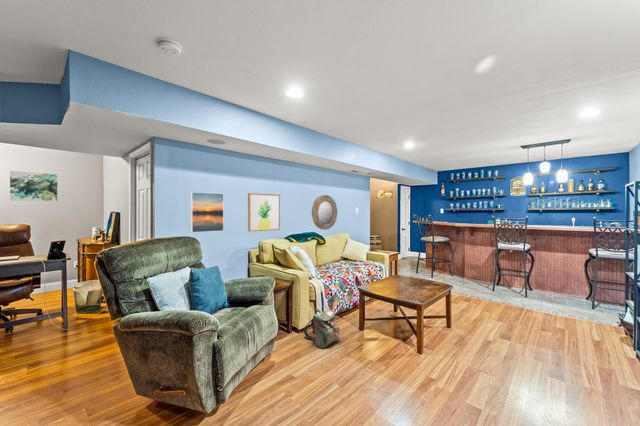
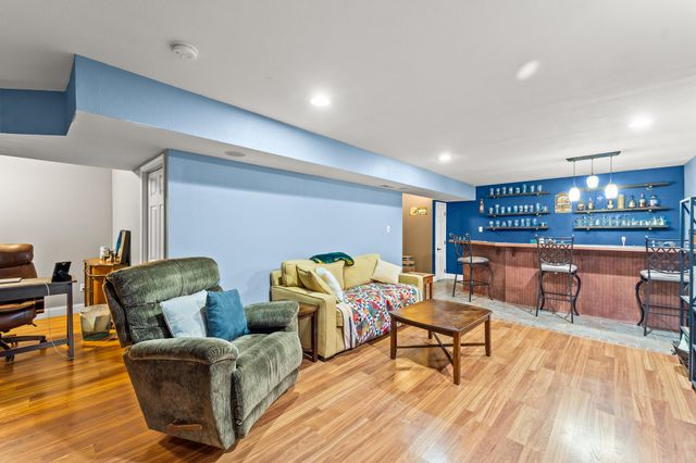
- backpack (320, 325)
- wall art (264, 212)
- home mirror (325, 212)
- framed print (207, 212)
- wall art (34, 186)
